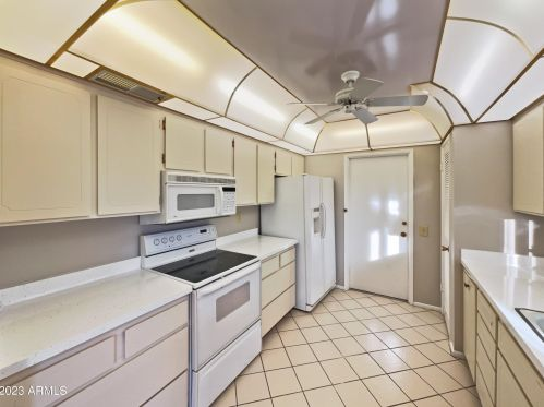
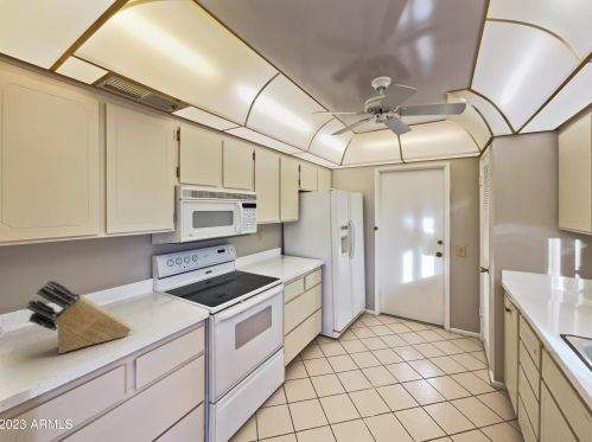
+ knife block (83, 309)
